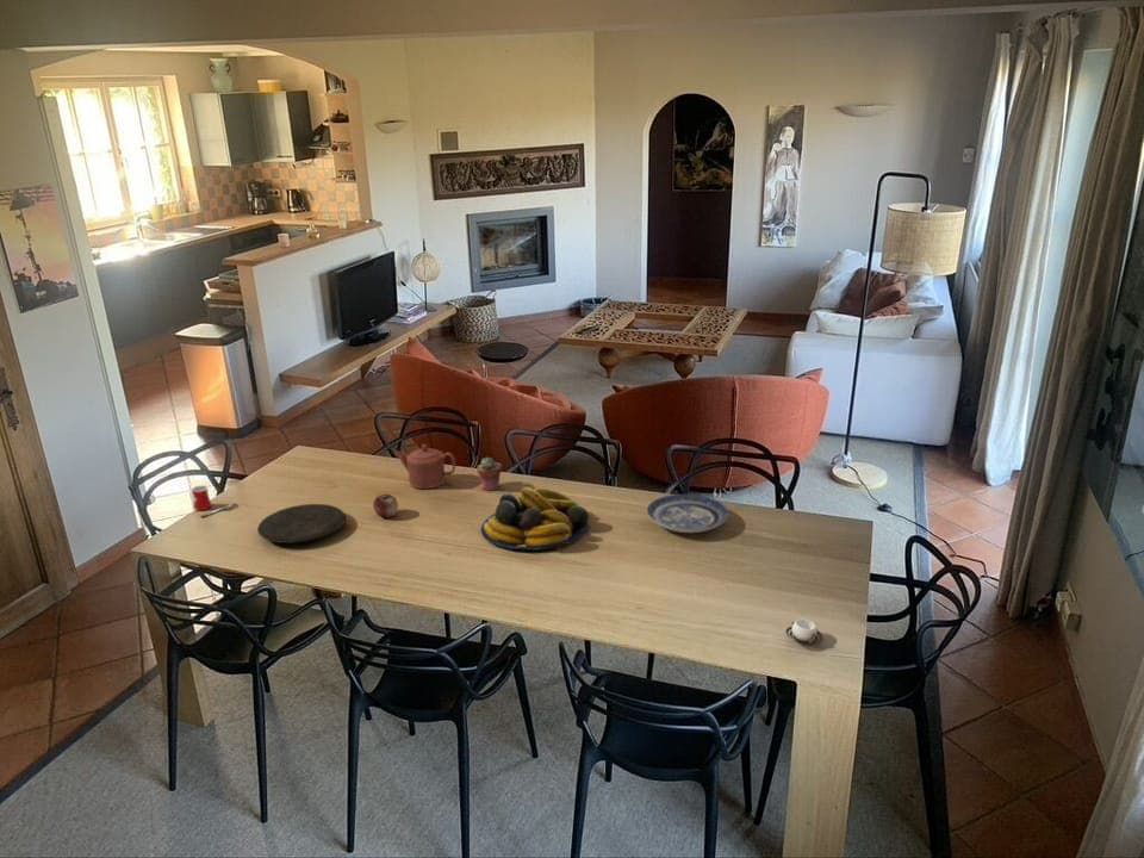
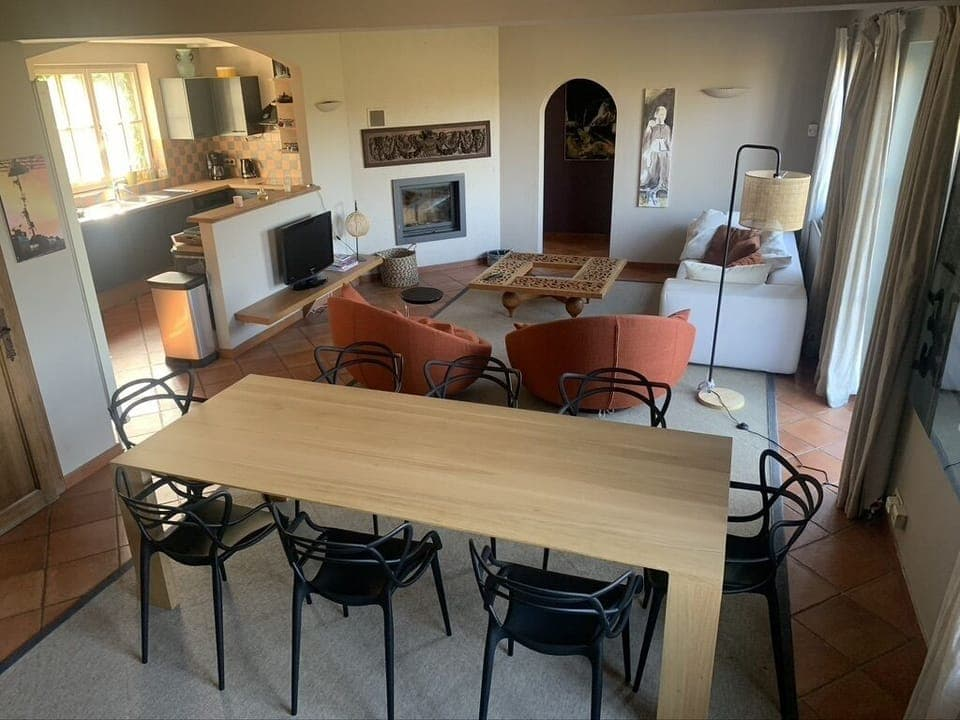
- plate (686, 516)
- fruit bowl (533, 510)
- potted succulent (489, 472)
- mug (207, 498)
- cup (803, 630)
- plate (303, 526)
- teapot (425, 462)
- apple (385, 504)
